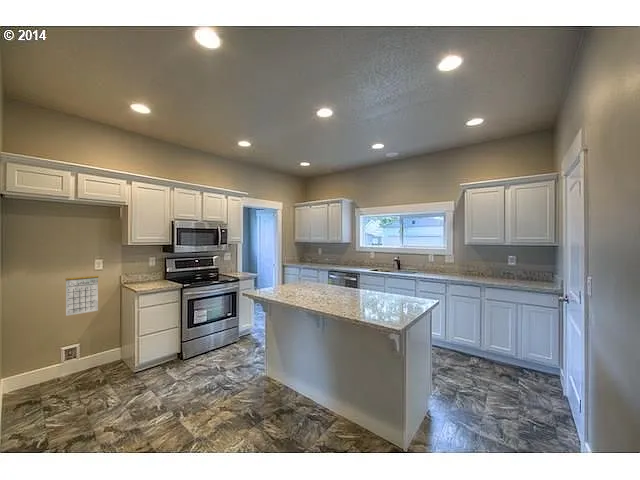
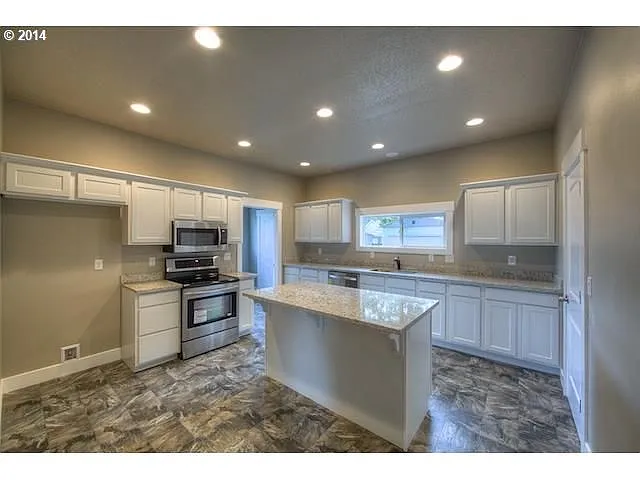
- calendar (82, 290)
